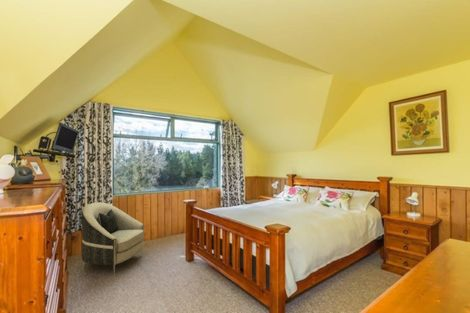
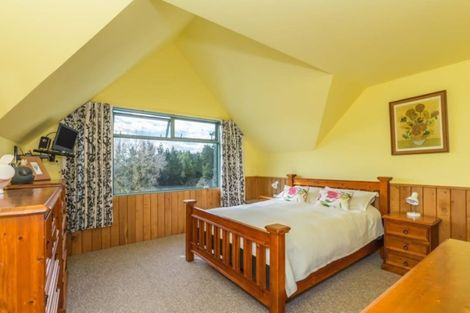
- armchair (112, 227)
